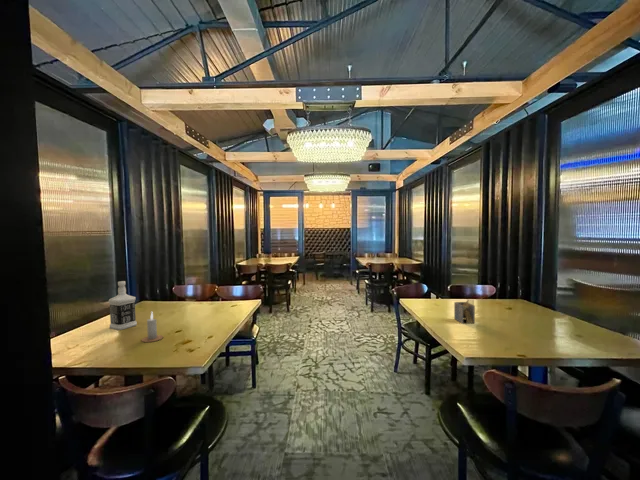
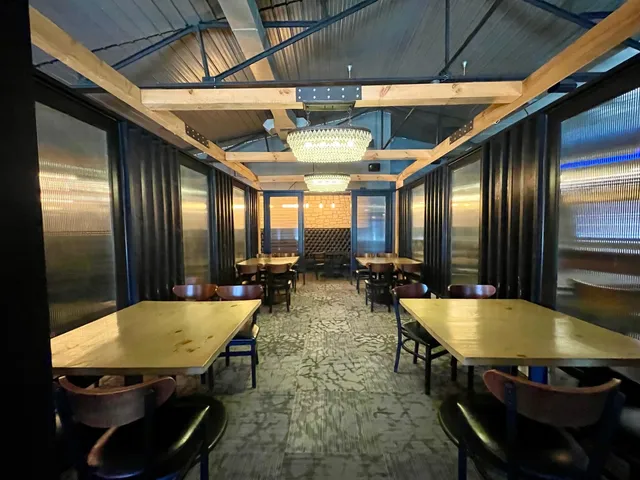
- bottle (122, 304)
- napkin holder (464, 309)
- candle (151, 325)
